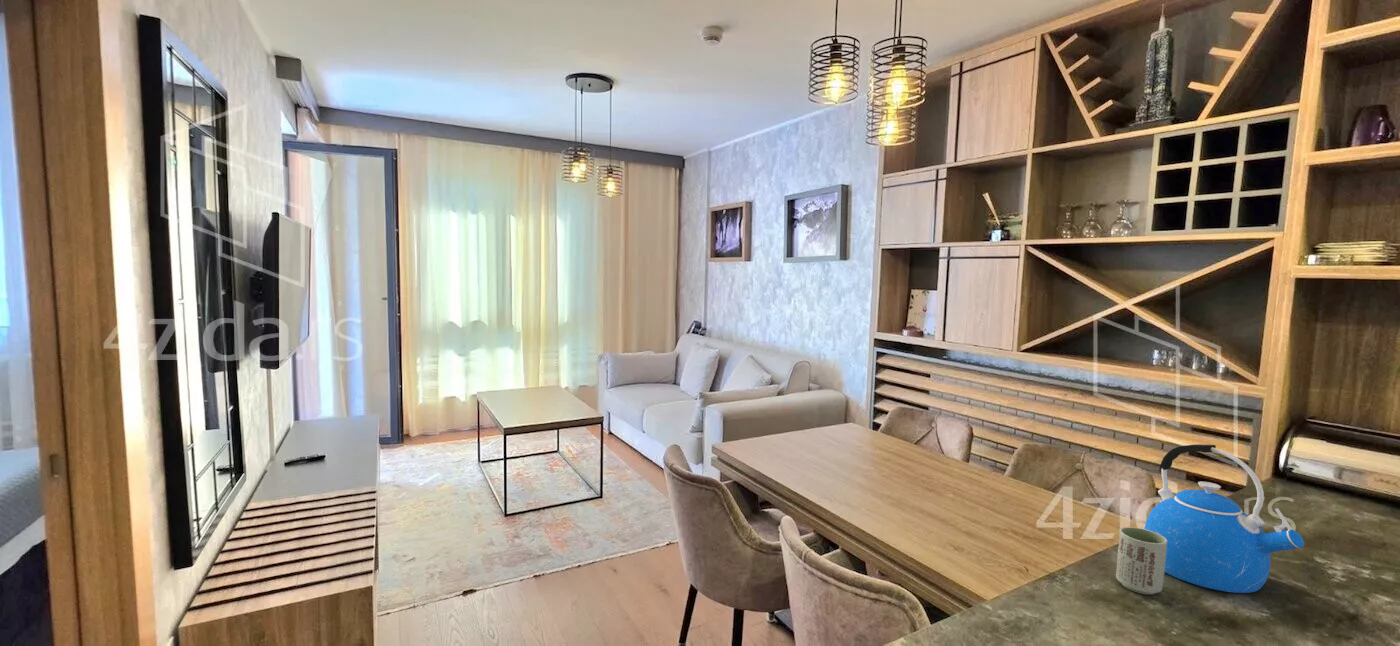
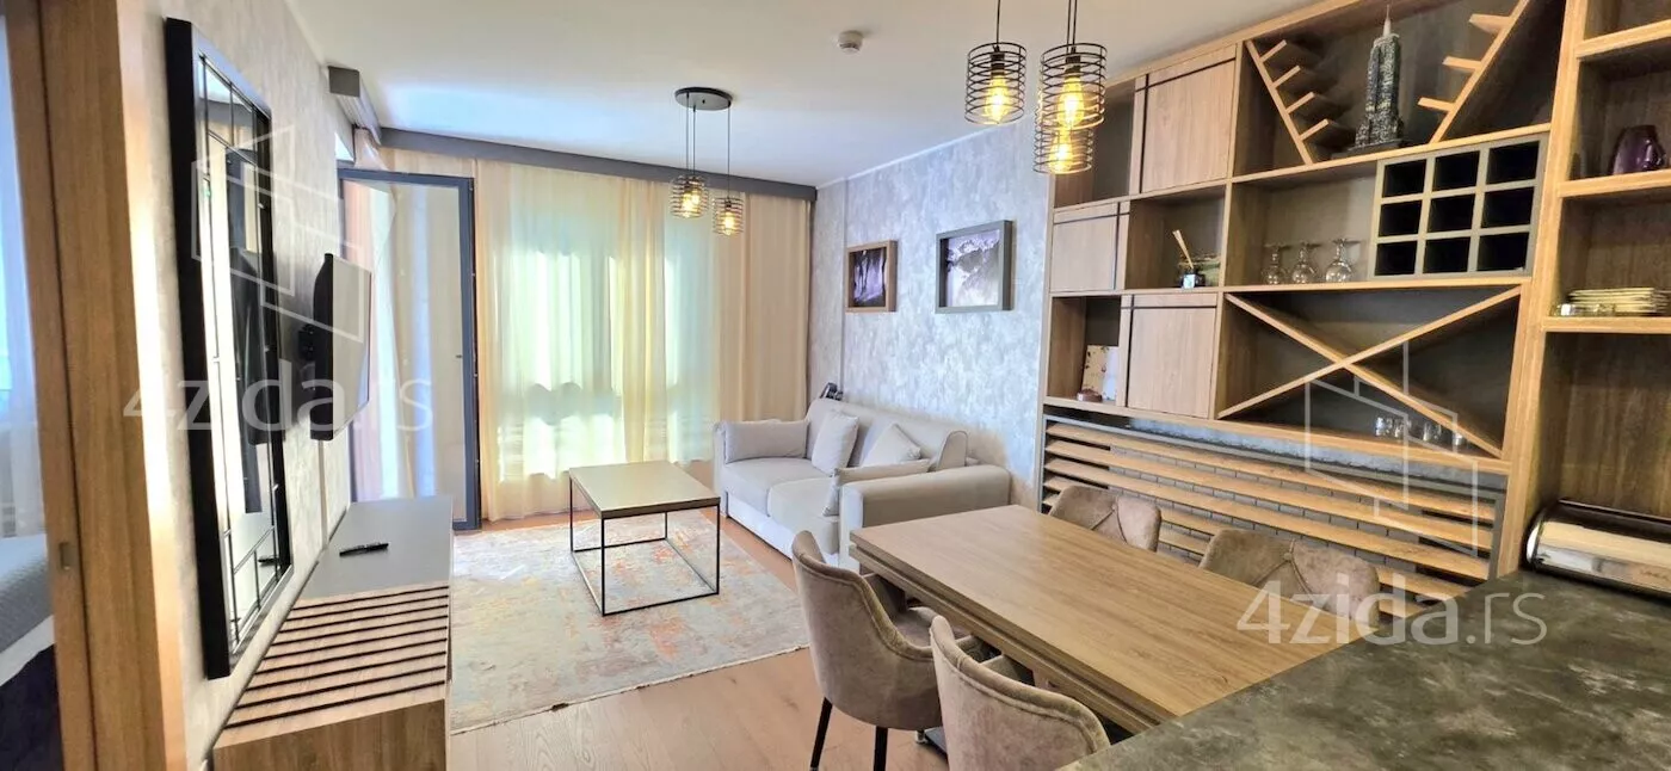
- cup (1140, 560)
- kettle (1221, 513)
